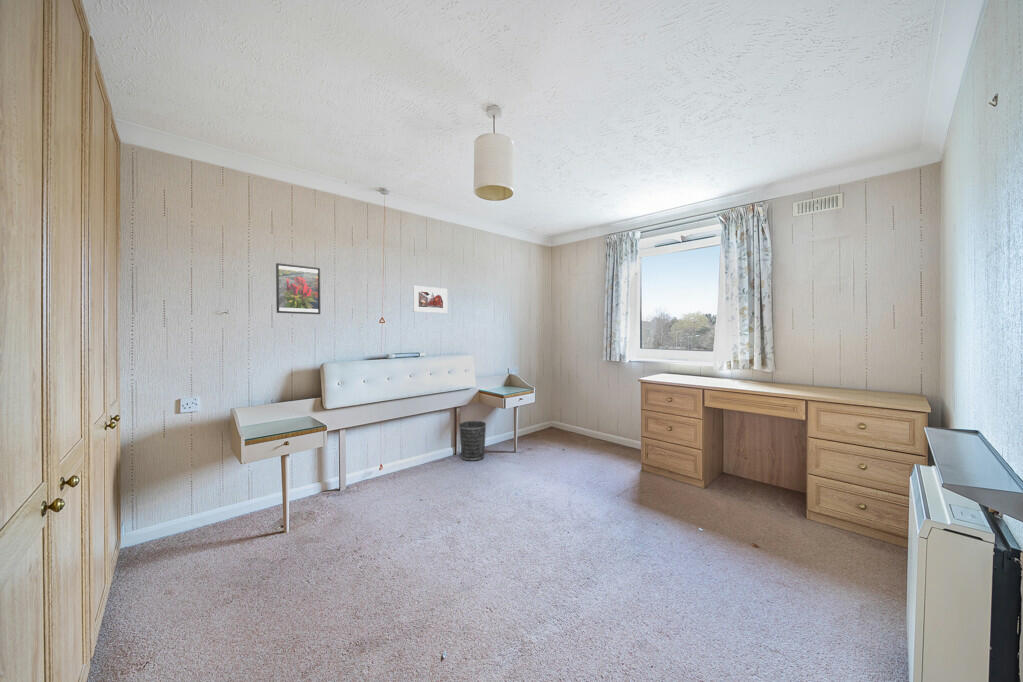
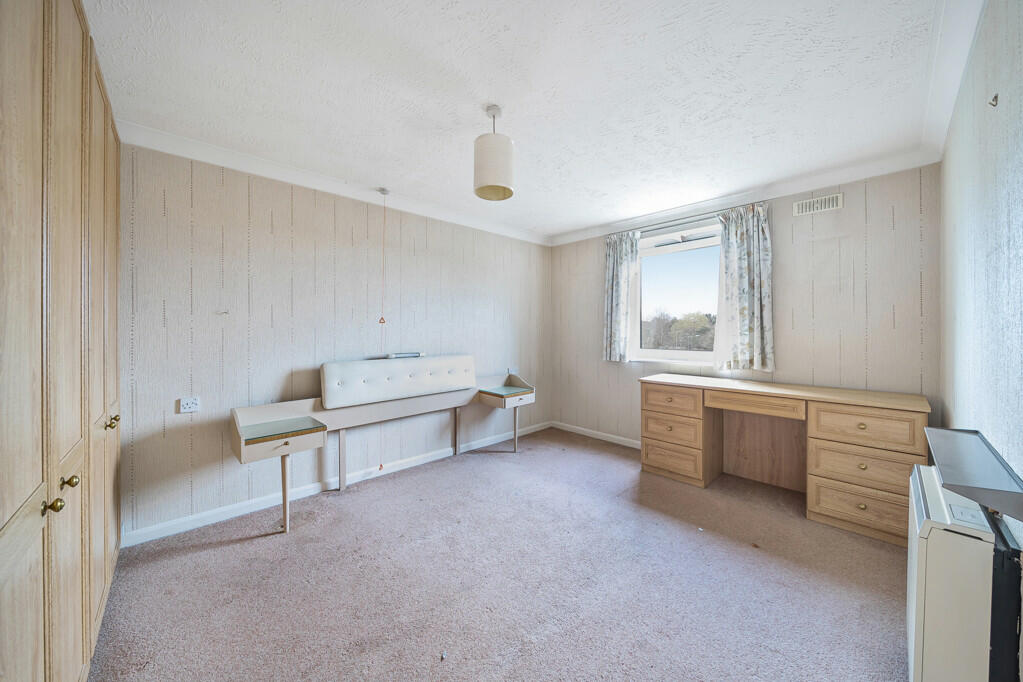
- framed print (299, 289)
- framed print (430, 299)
- wastebasket (472, 440)
